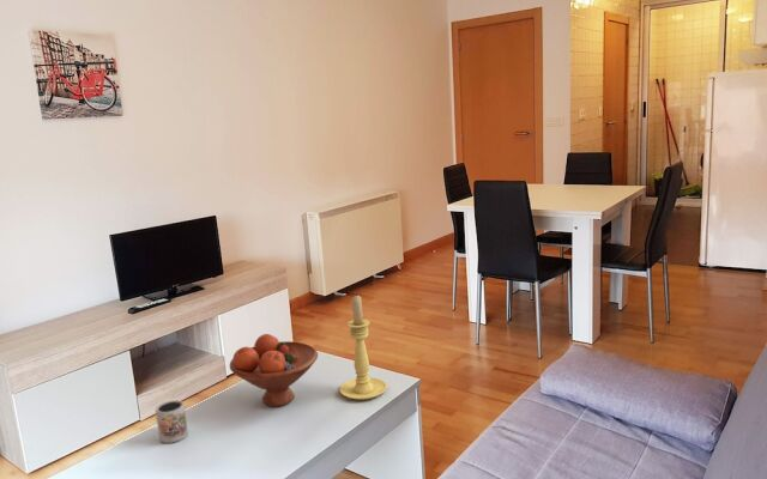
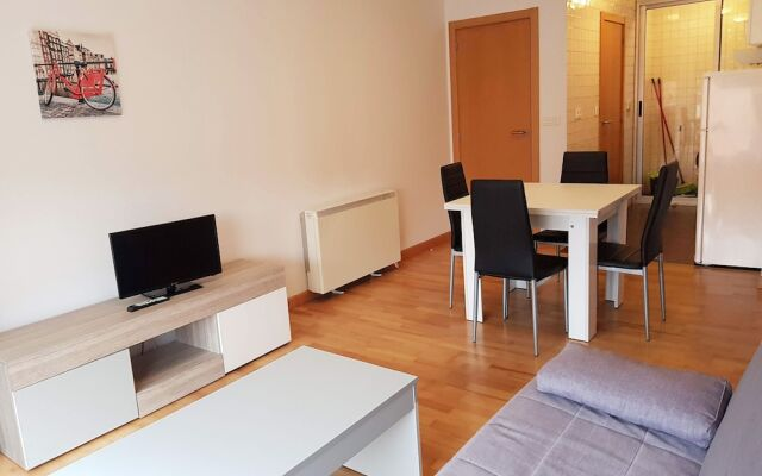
- mug (169, 419)
- fruit bowl (274, 370)
- candle holder (360, 342)
